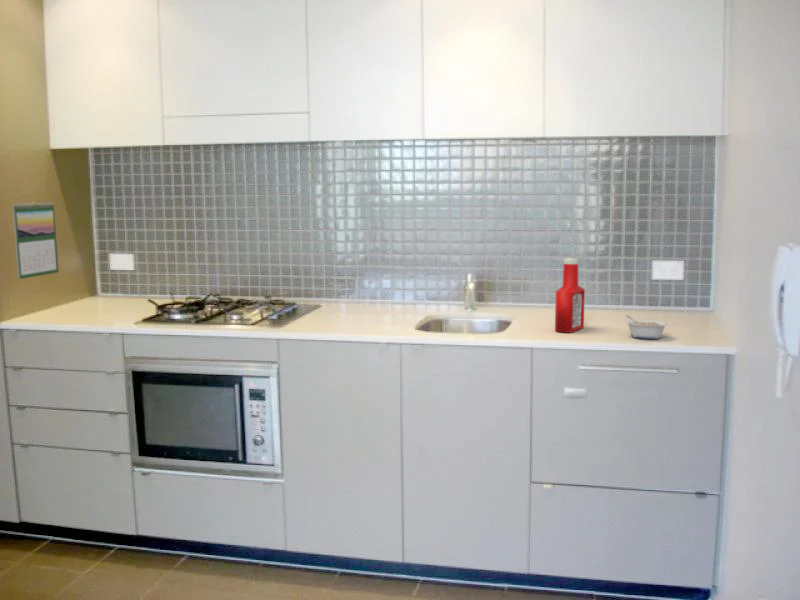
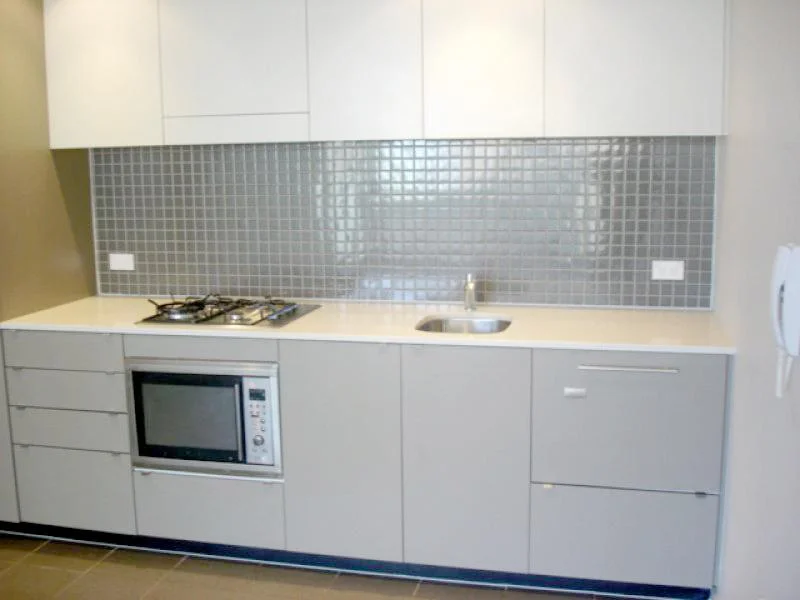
- legume (644, 328)
- calendar (36, 239)
- soap bottle (570, 294)
